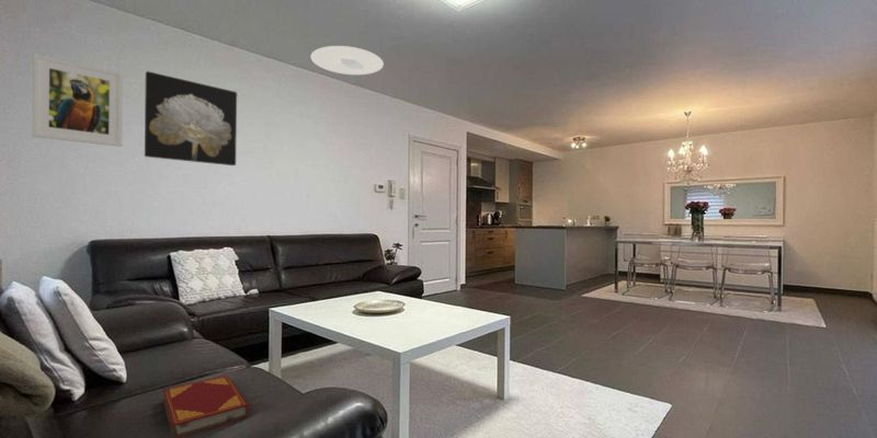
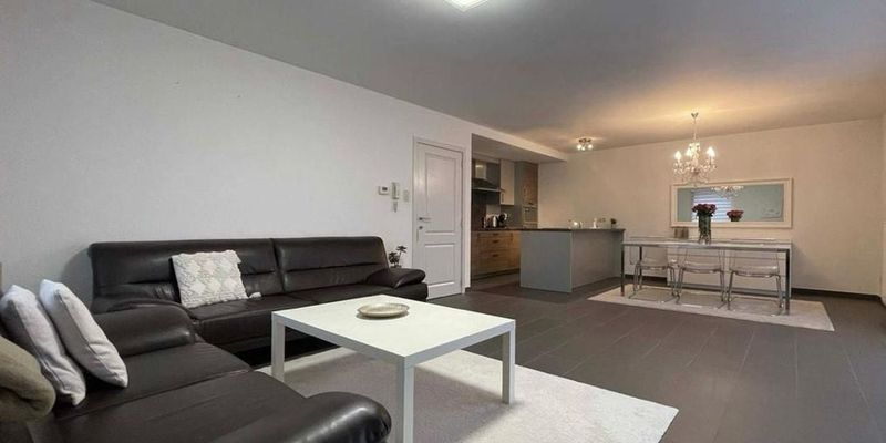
- ceiling light (348, 58)
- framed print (80, 103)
- wall art (193, 122)
- hardback book (204, 402)
